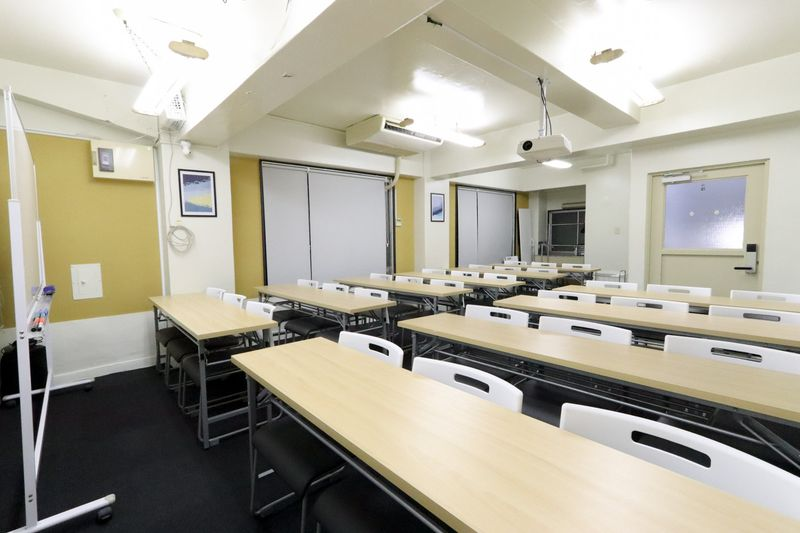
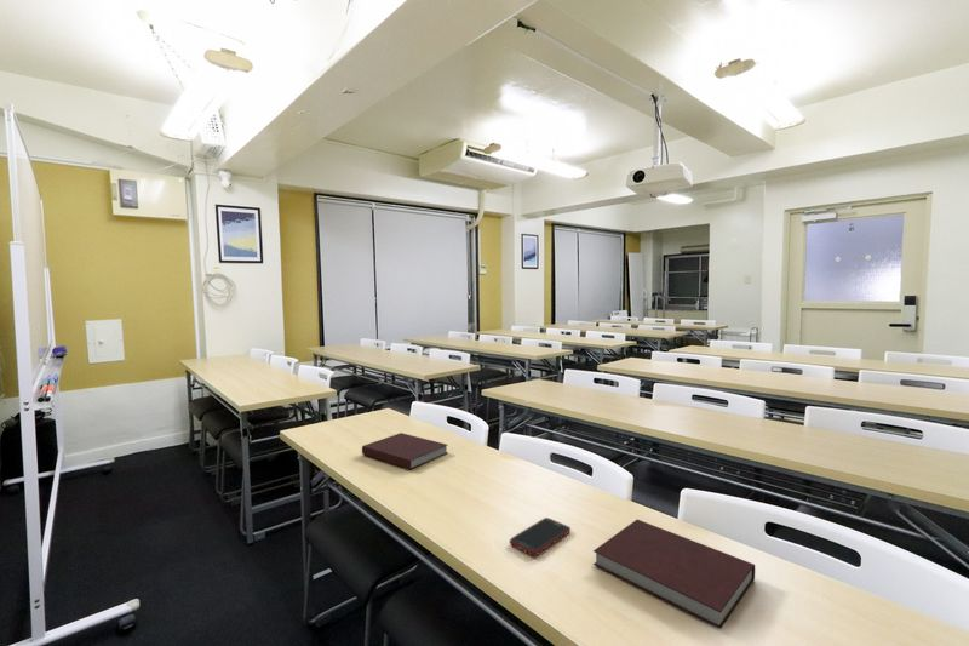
+ notebook (671, 564)
+ cell phone (540, 534)
+ notebook (405, 448)
